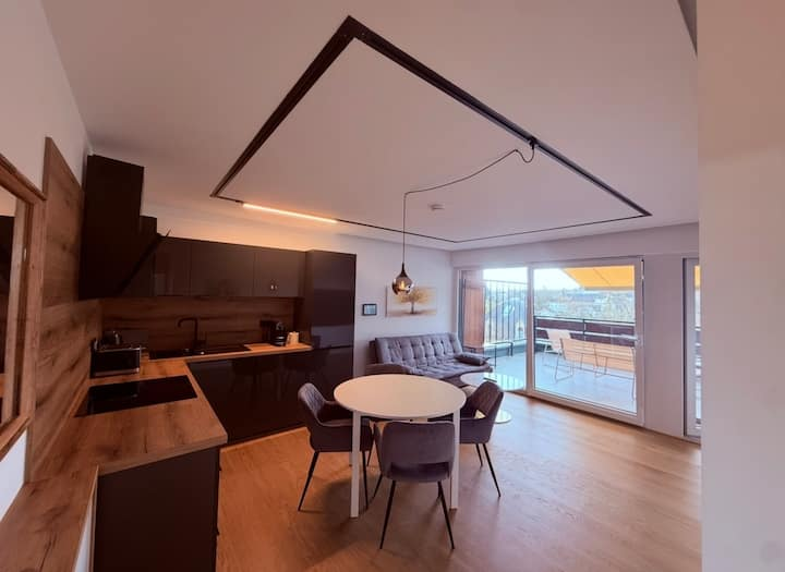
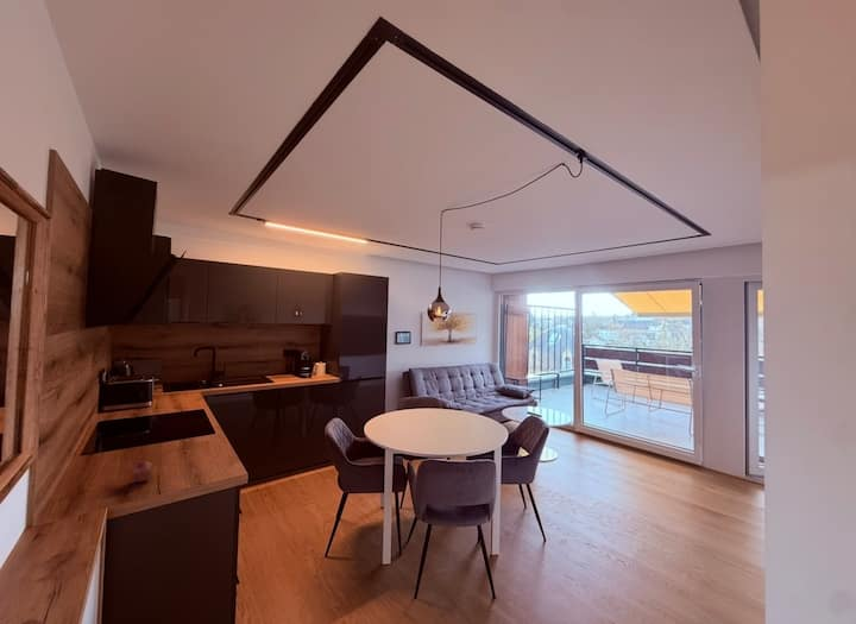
+ fruit (141, 469)
